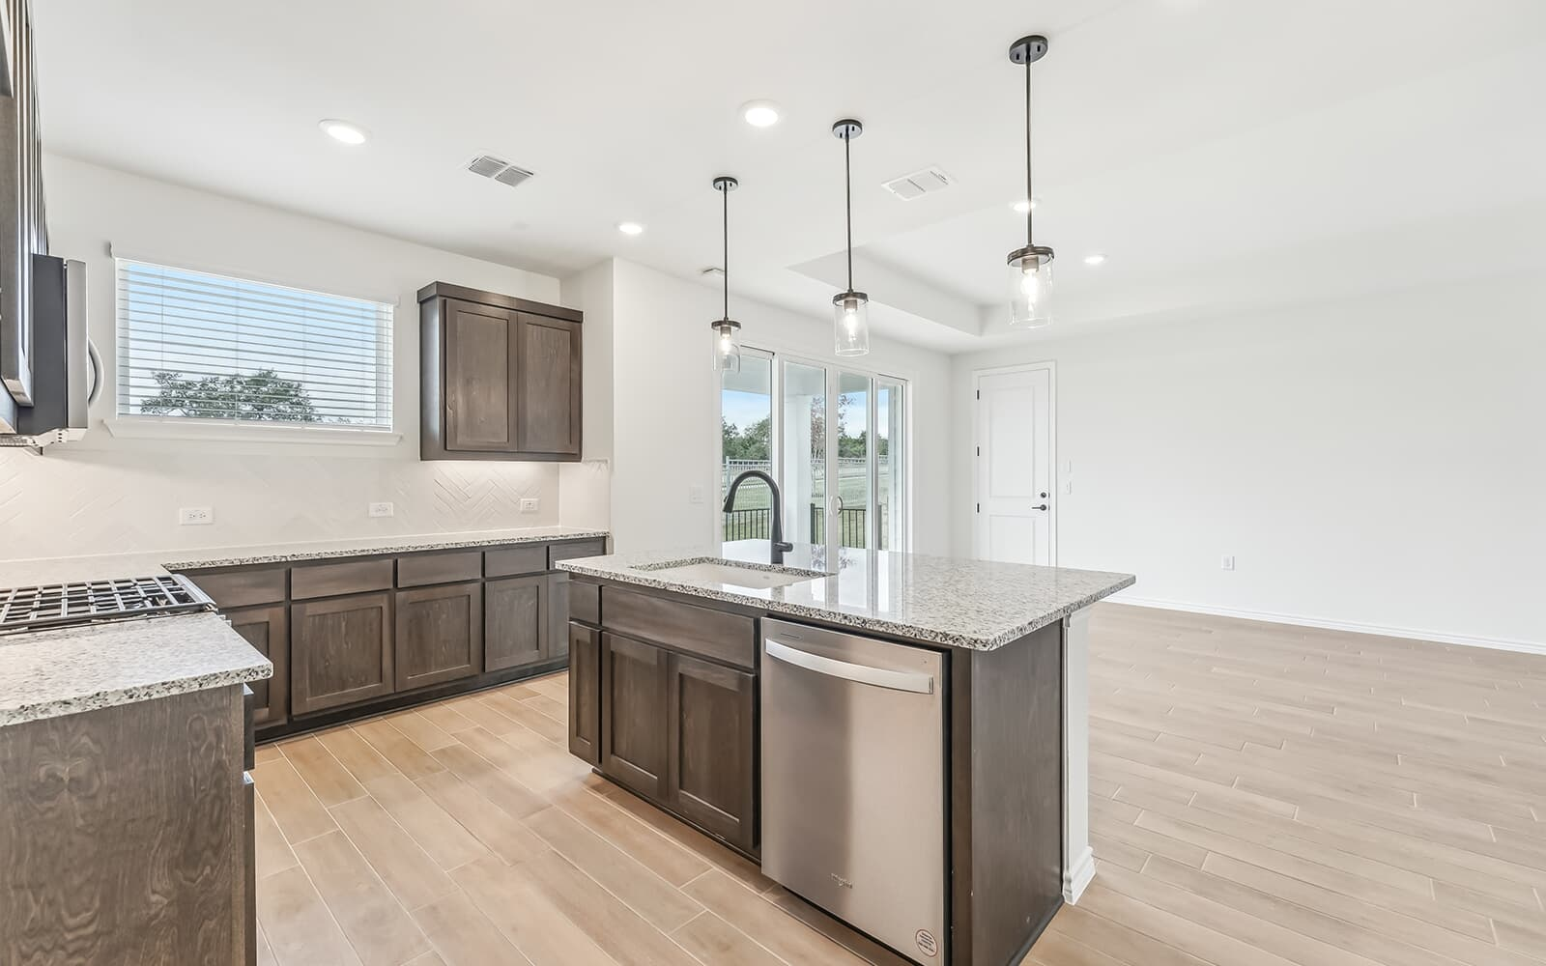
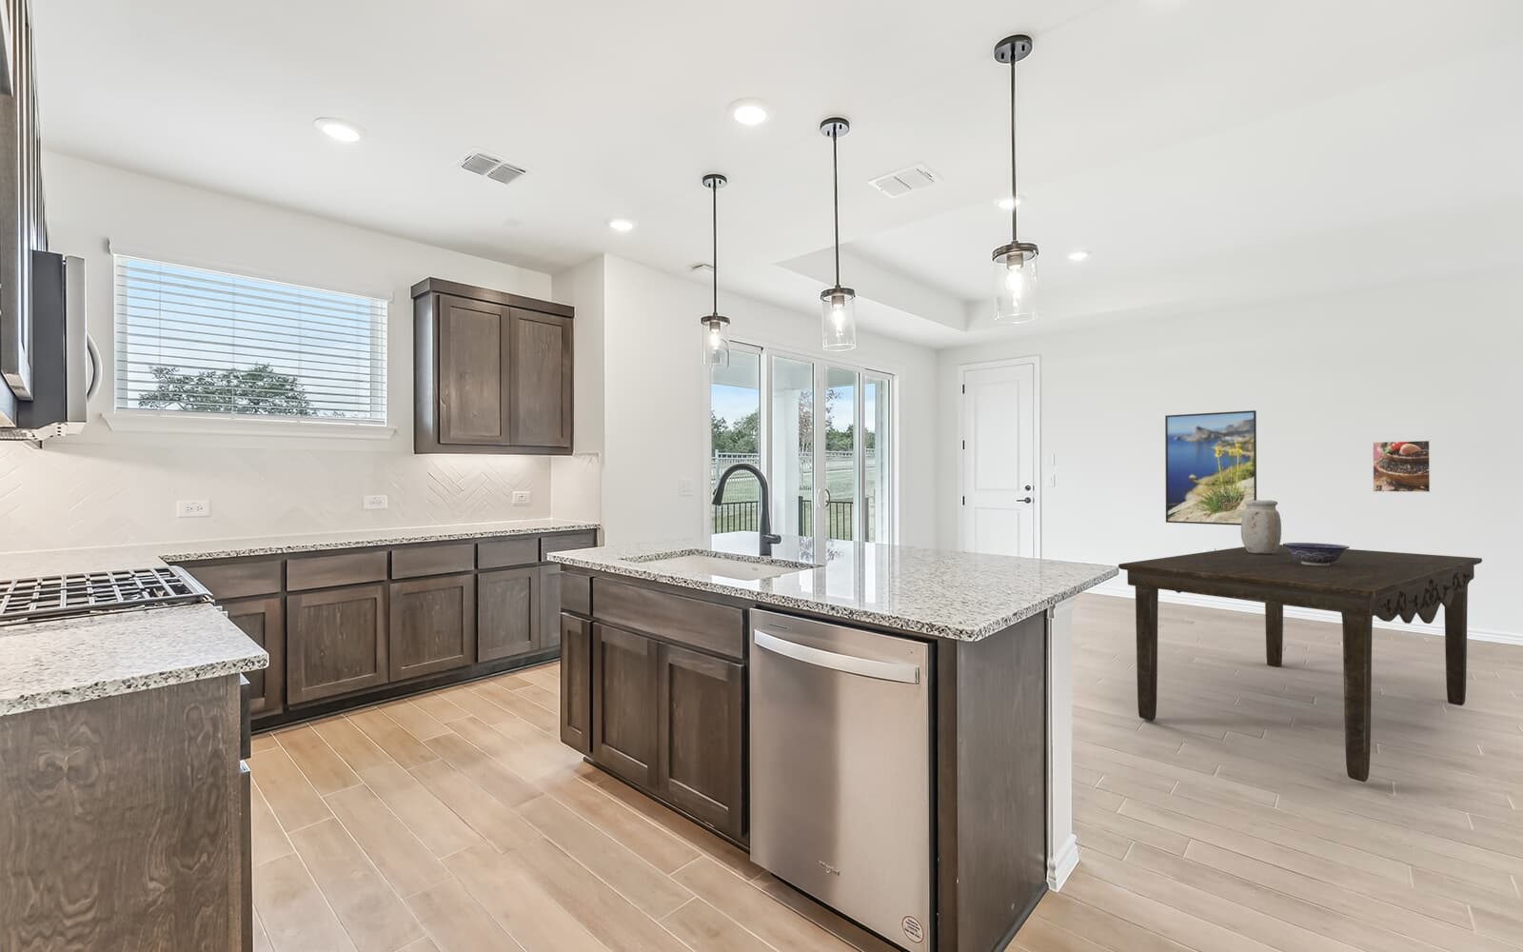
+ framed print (1400, 466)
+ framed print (1209, 468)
+ dining table (1282, 636)
+ vase (1260, 525)
+ decorative bowl (1315, 554)
